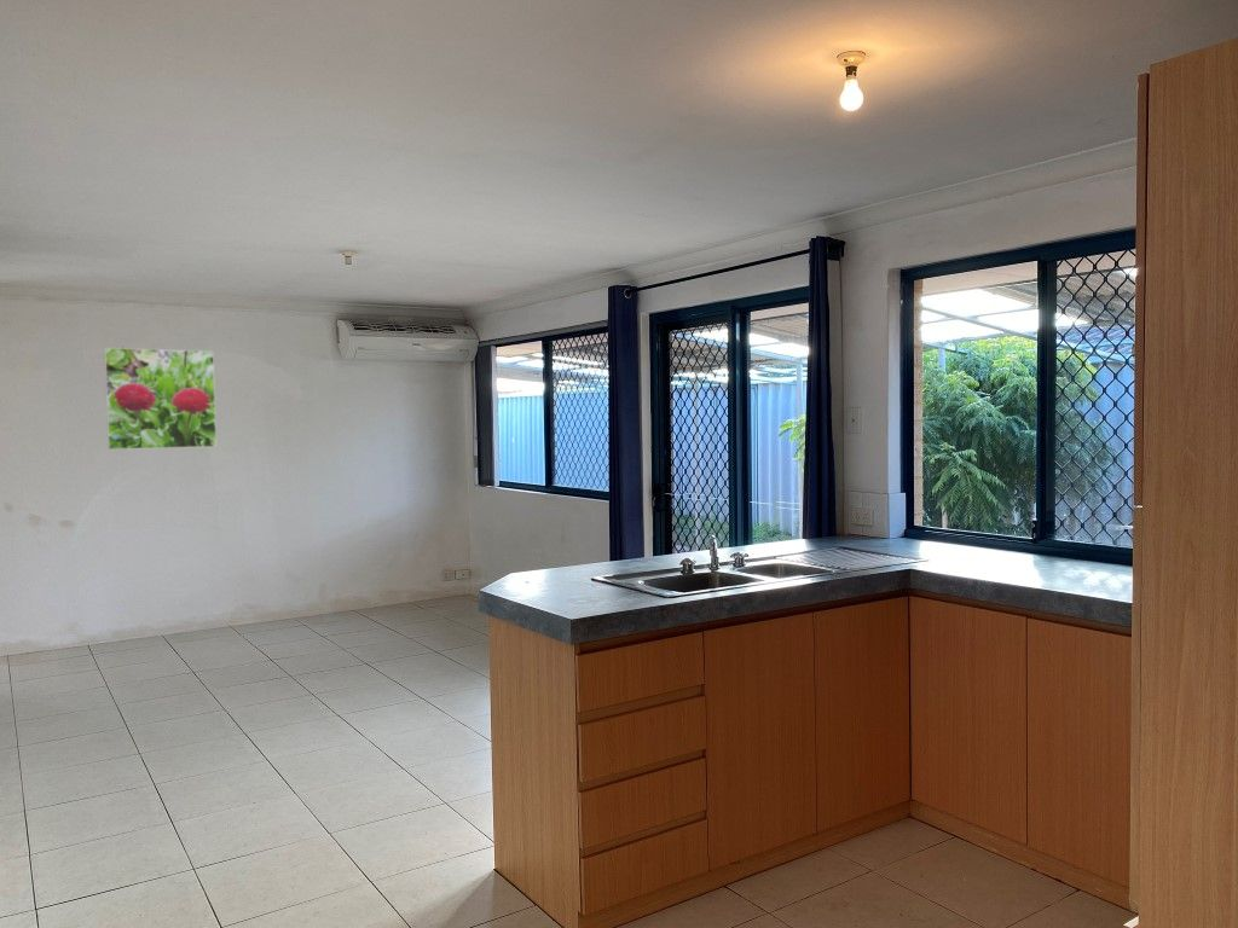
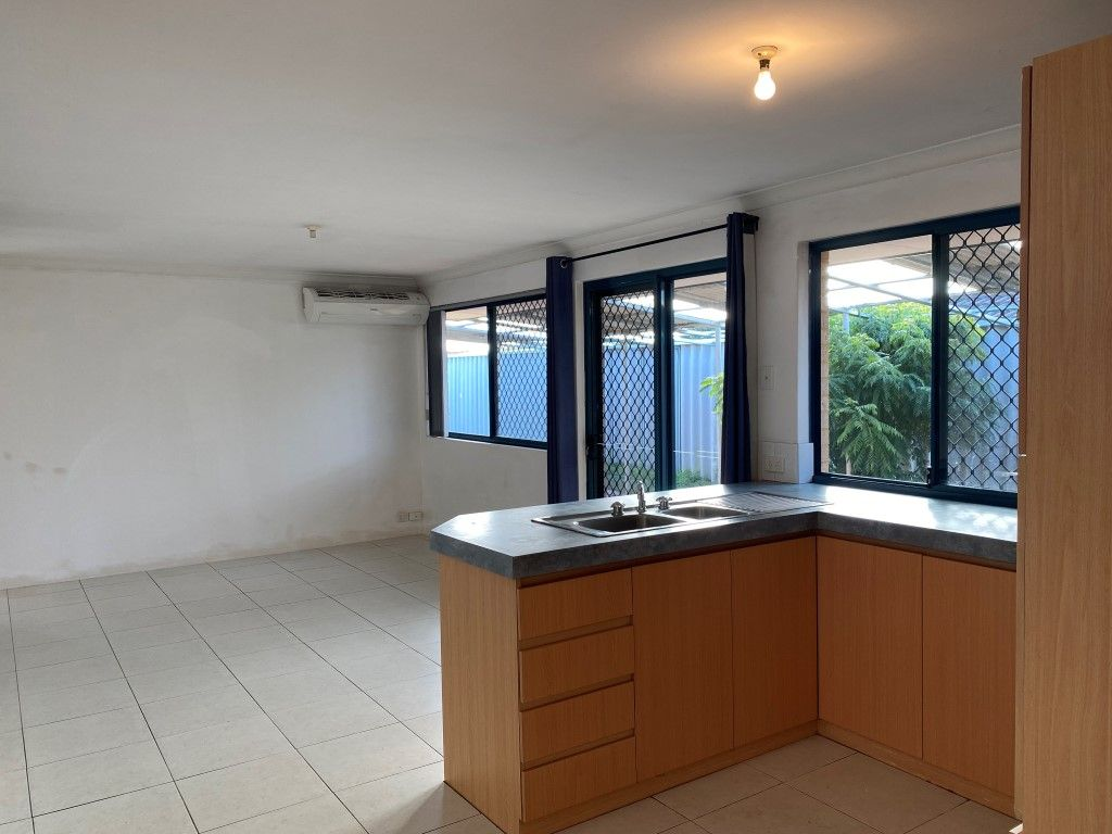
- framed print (162, 399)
